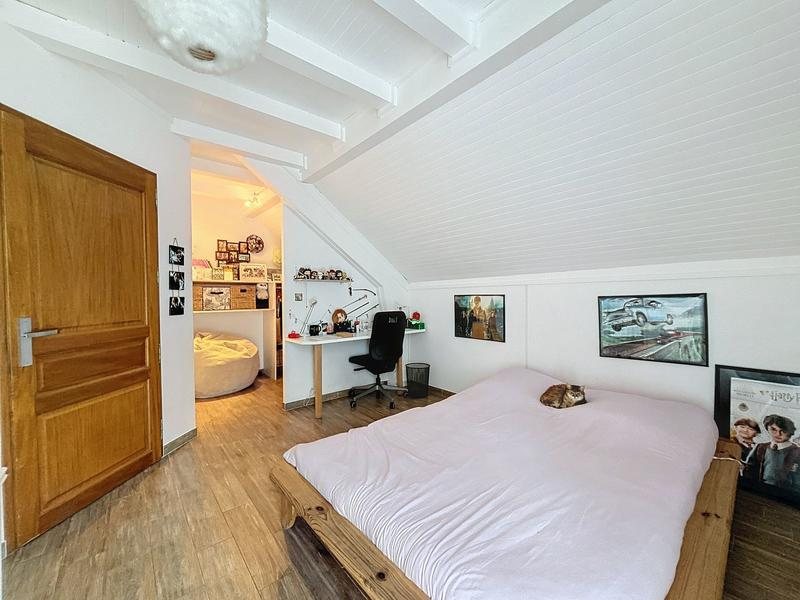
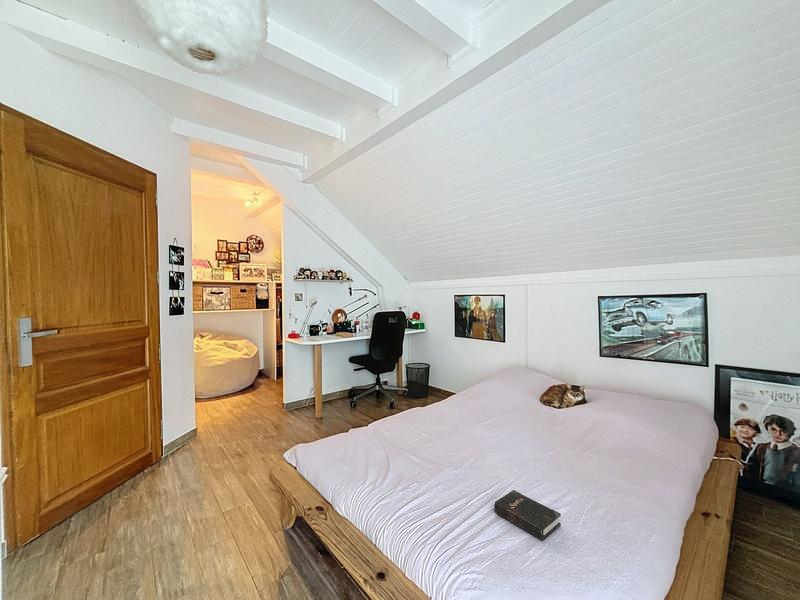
+ hardback book (526, 513)
